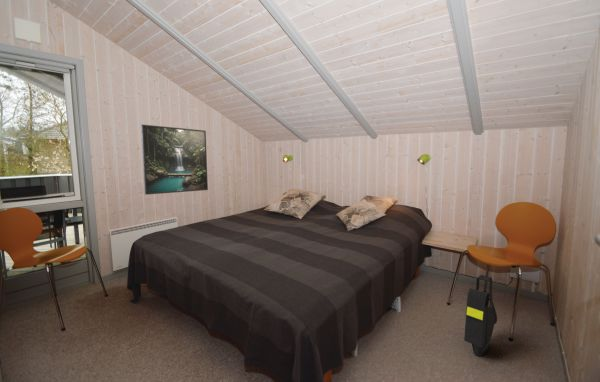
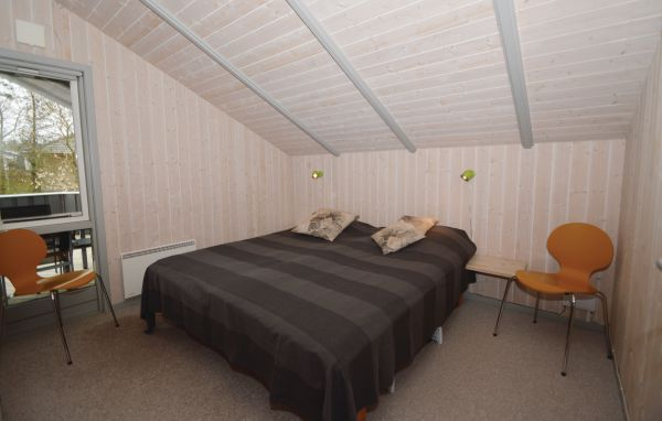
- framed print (177, 160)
- pouch (482, 314)
